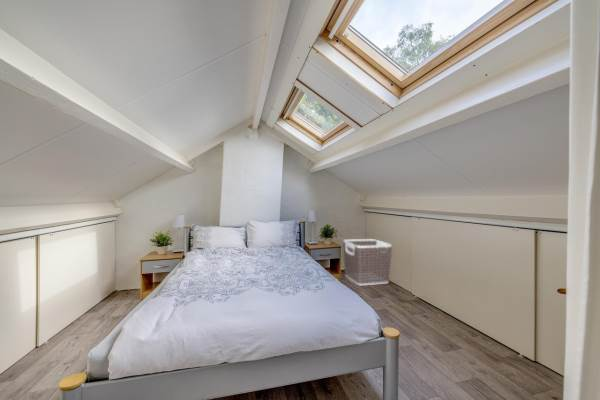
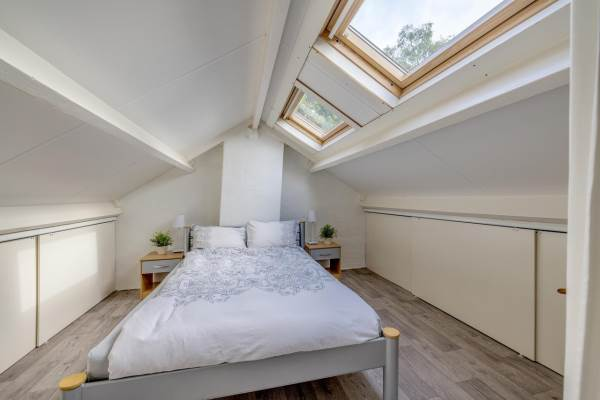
- clothes hamper (366, 260)
